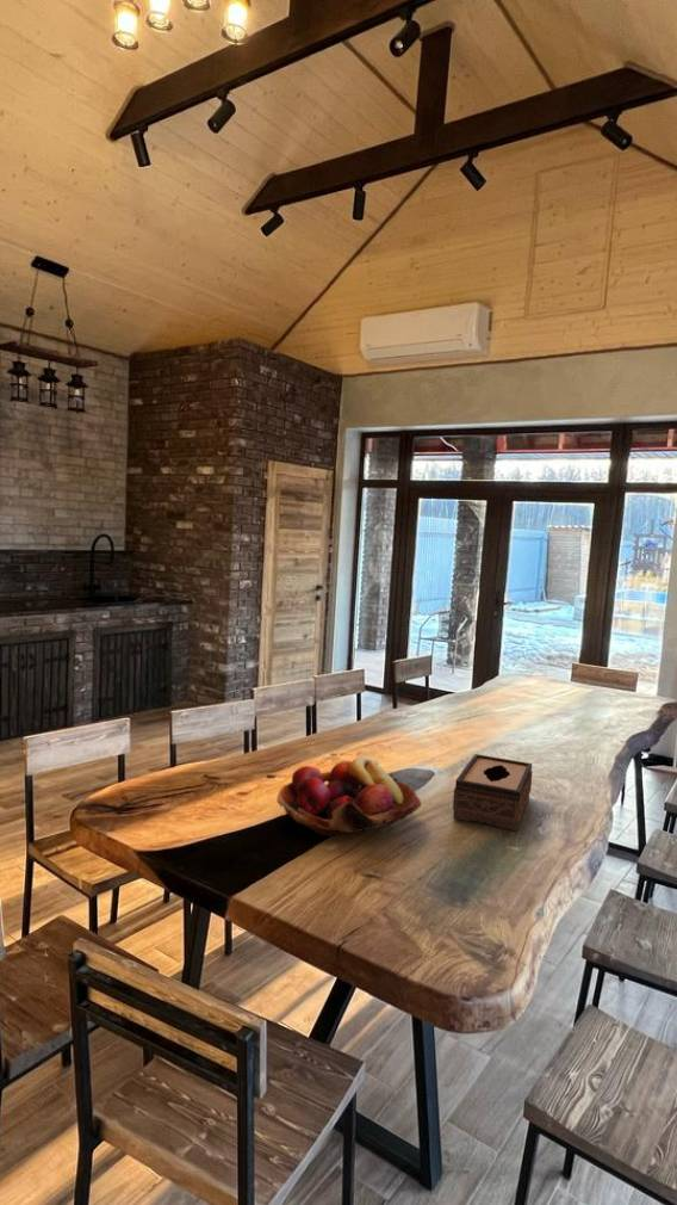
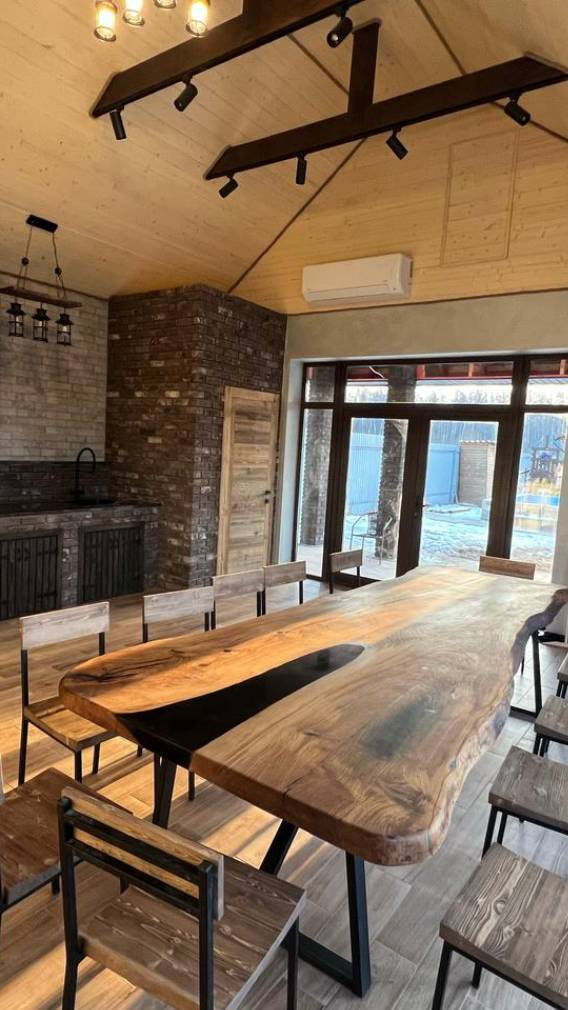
- tissue box (493, 789)
- fruit basket (350, 792)
